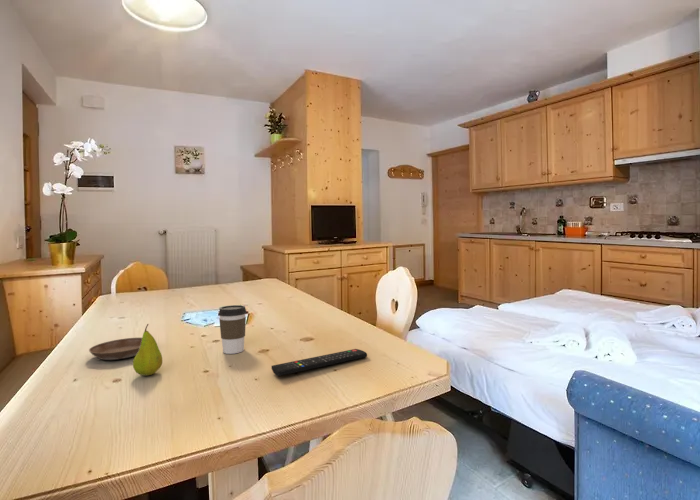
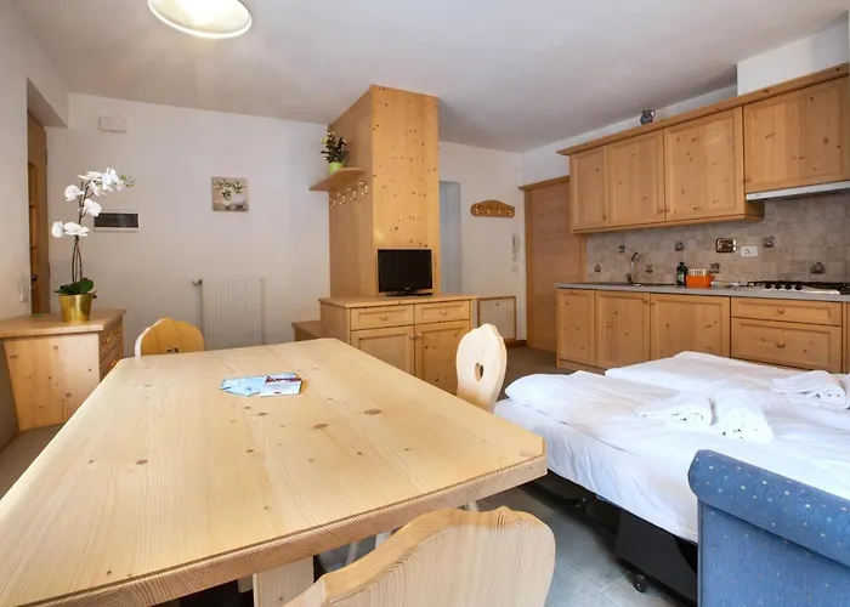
- remote control (322, 361)
- fruit (147, 348)
- coffee cup (232, 329)
- saucer (122, 349)
